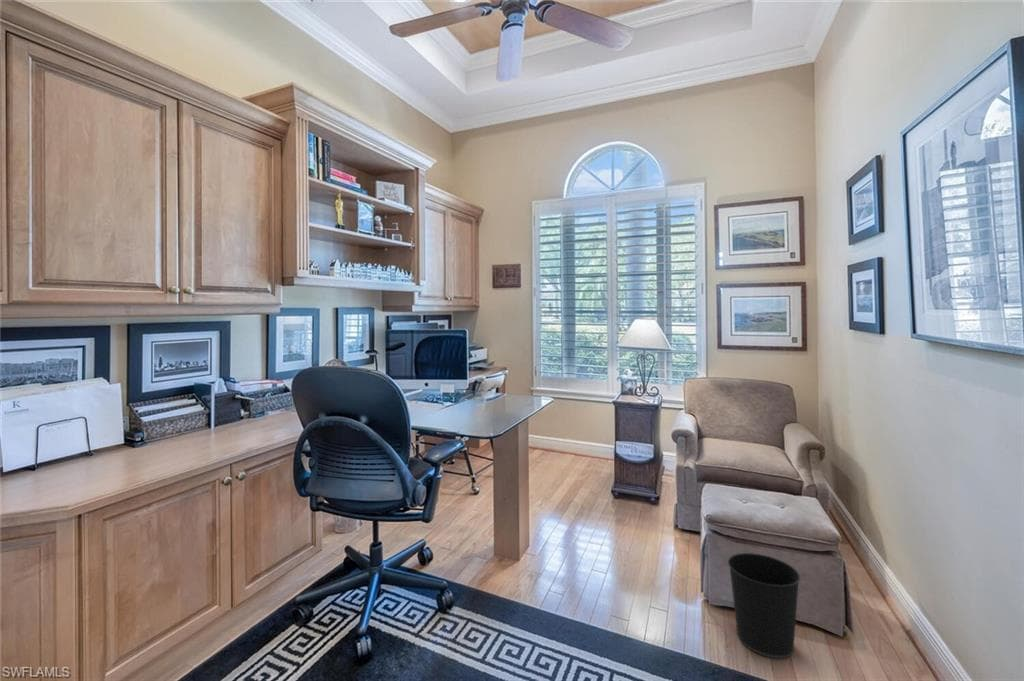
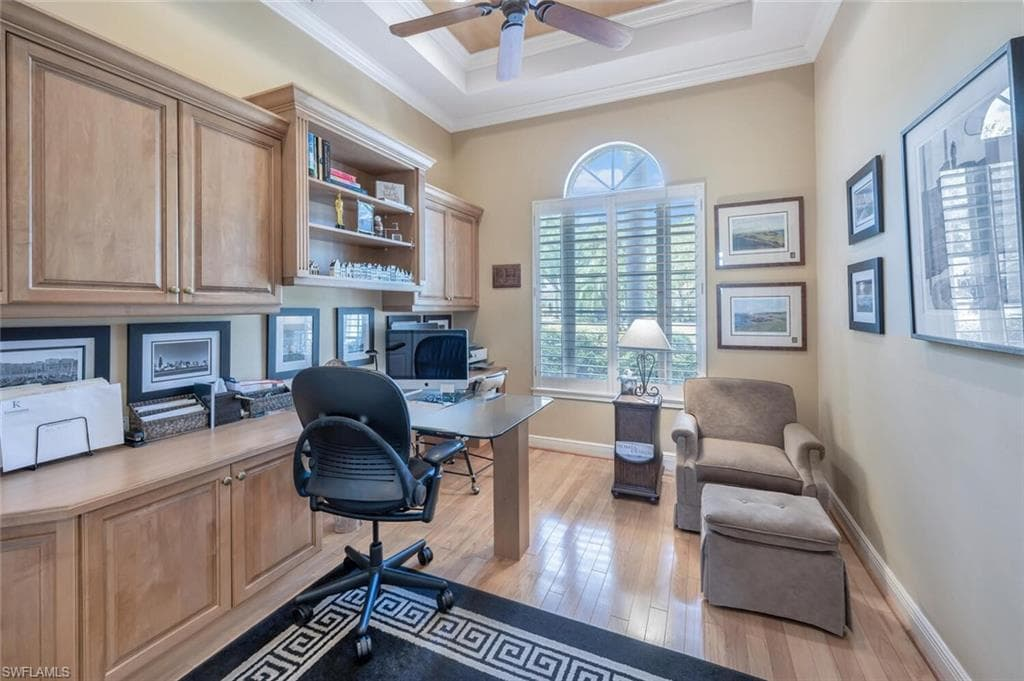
- wastebasket (763, 604)
